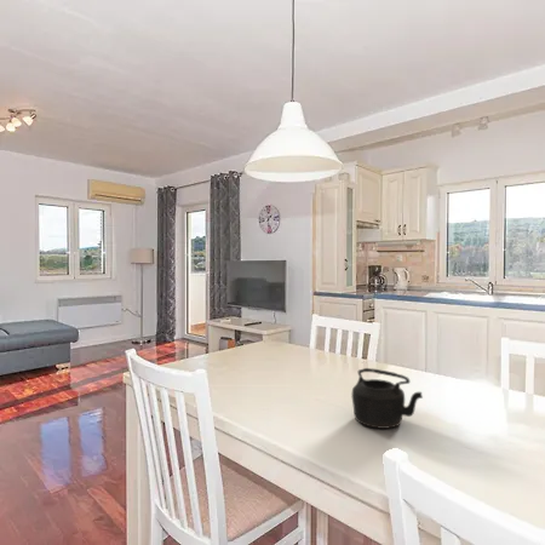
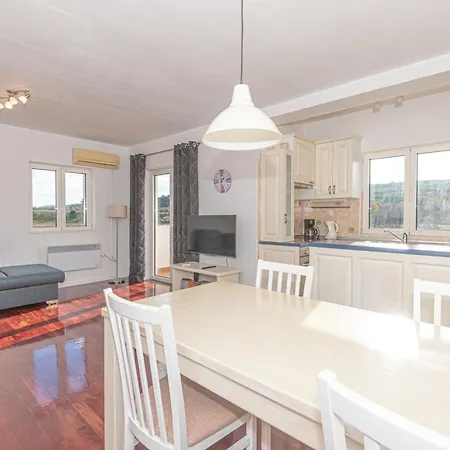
- teapot (383, 398)
